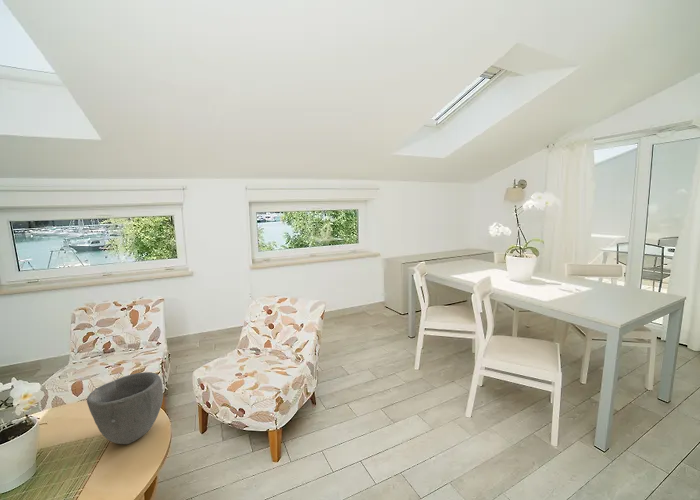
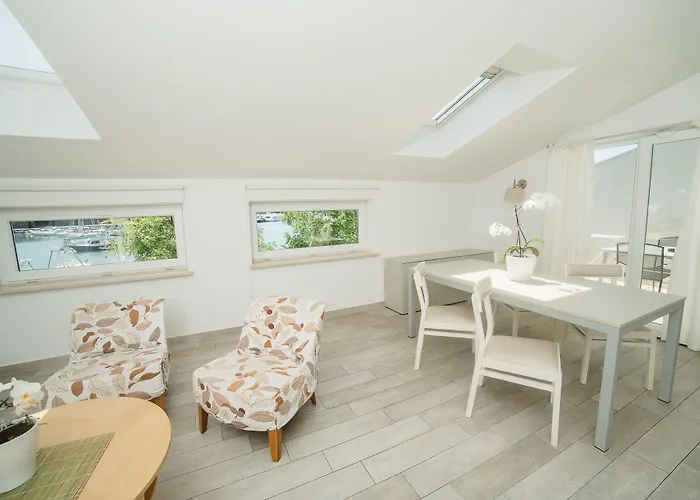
- bowl (128, 409)
